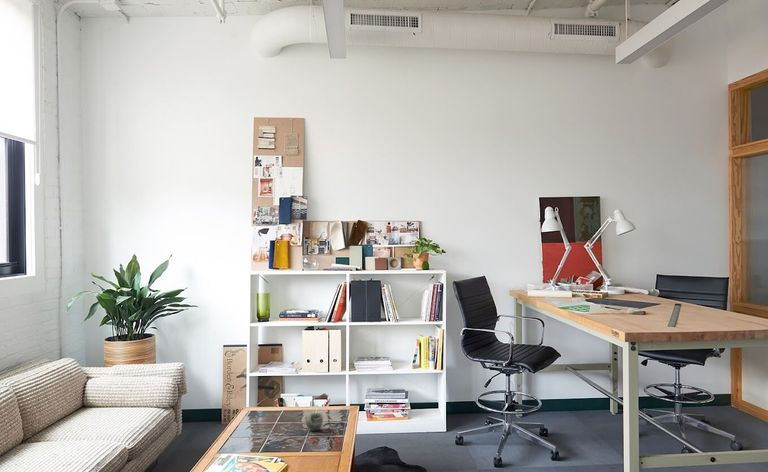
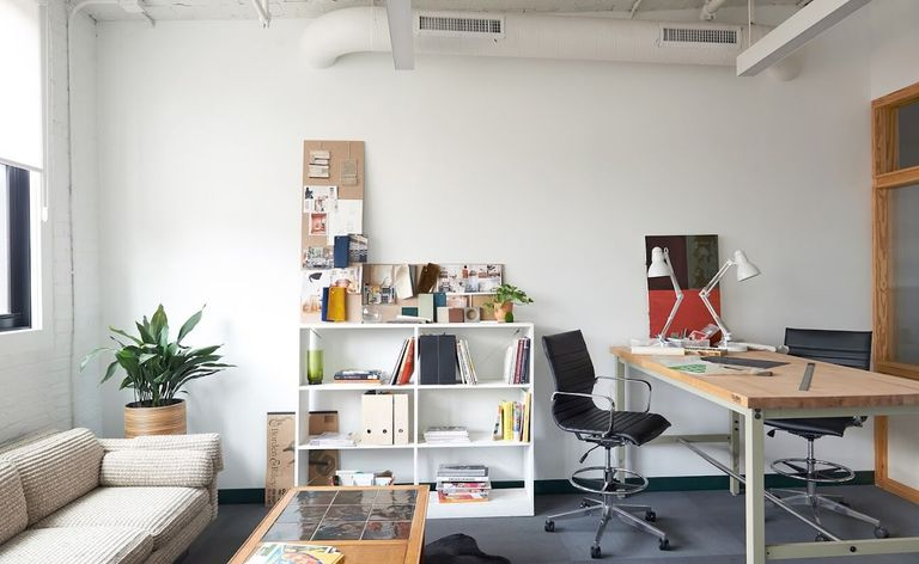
- cup (312, 420)
